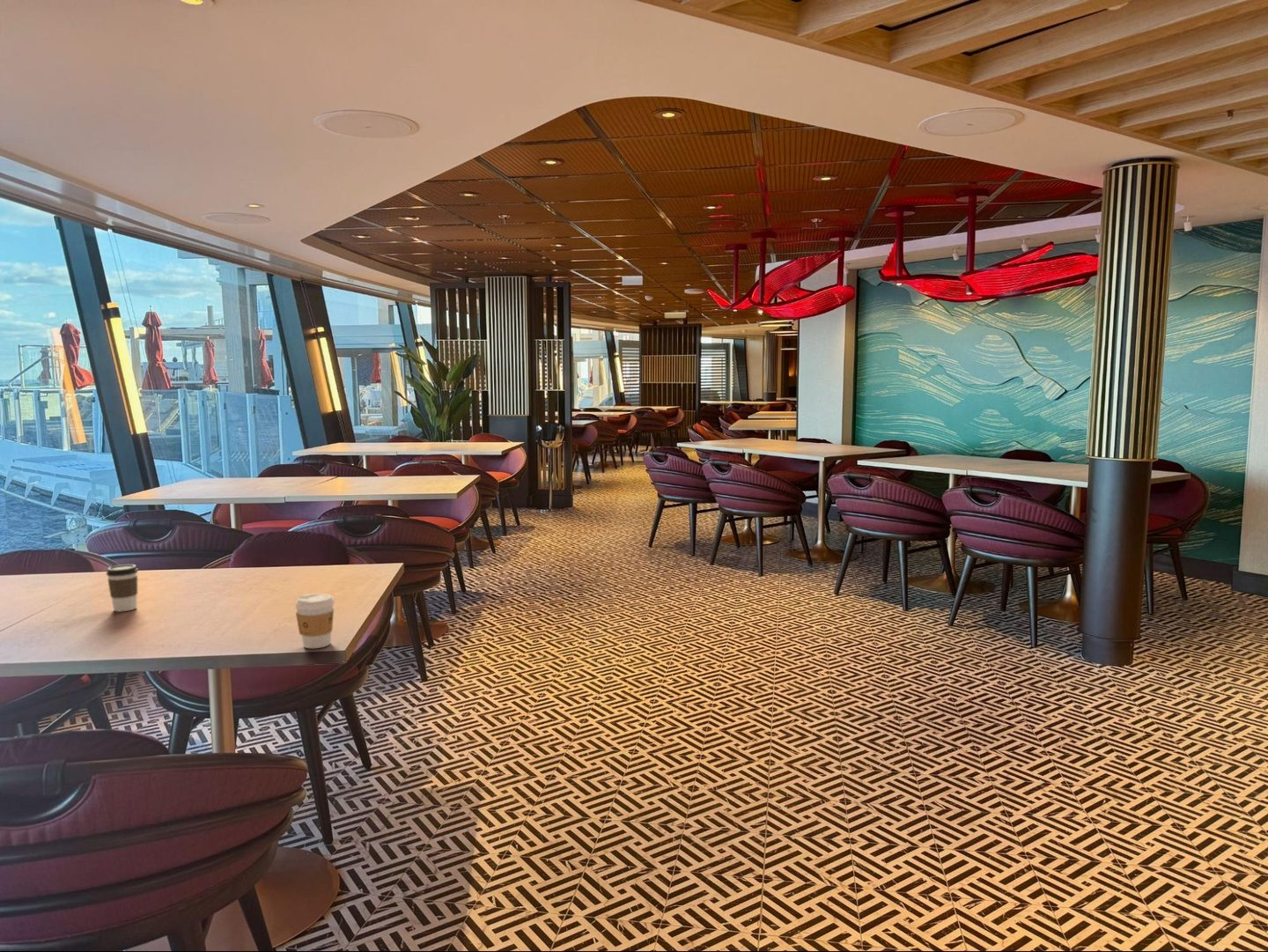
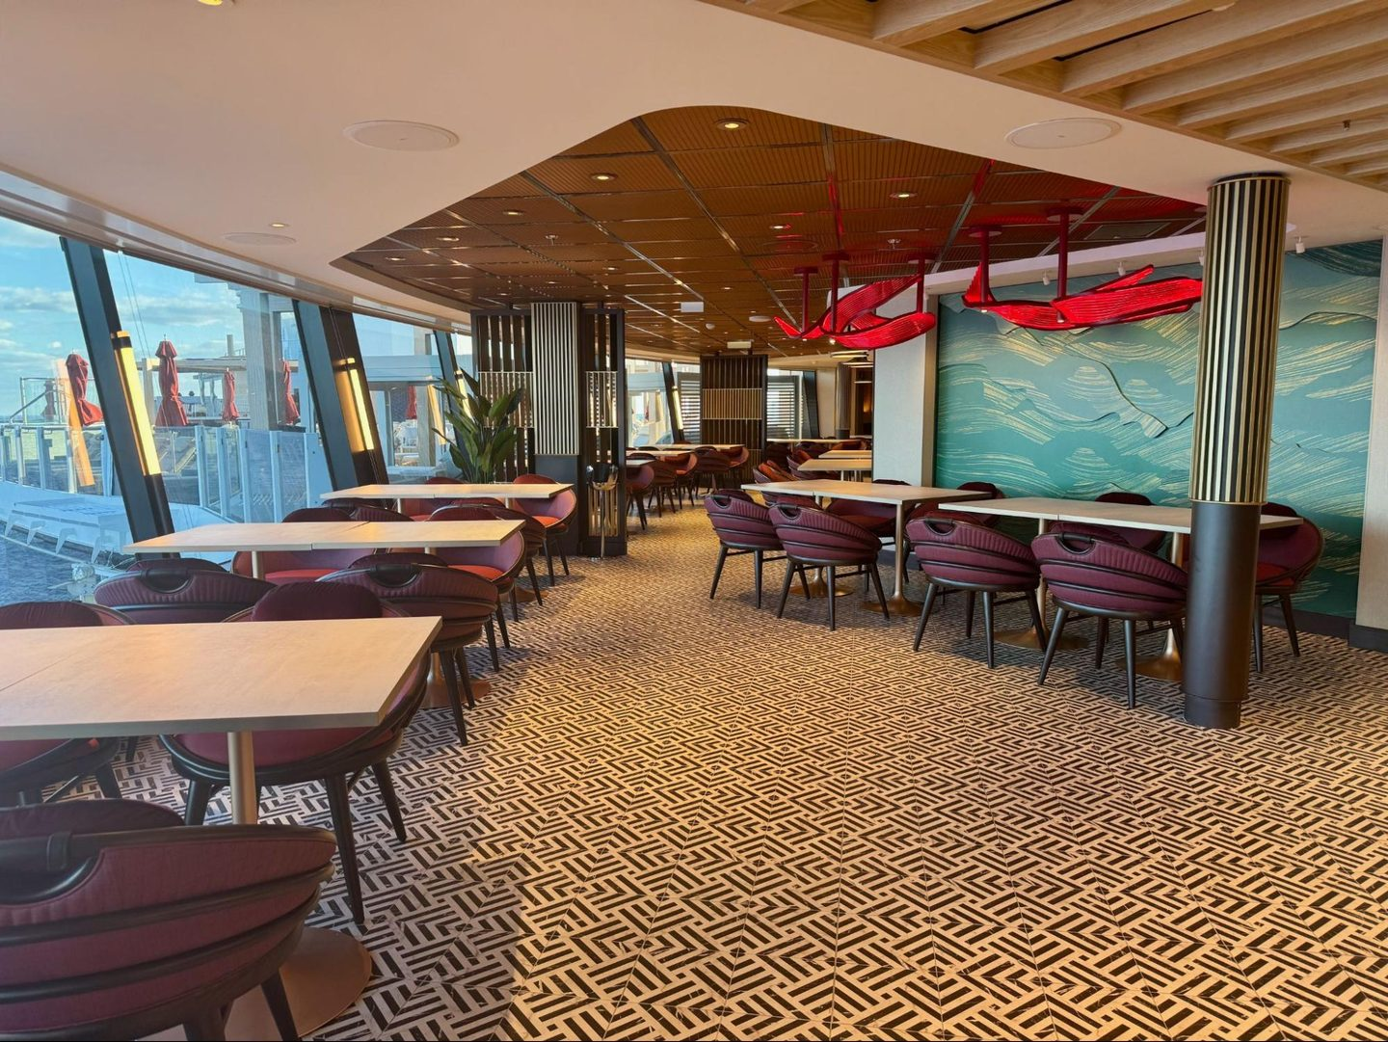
- coffee cup (123, 587)
- coffee cup (315, 620)
